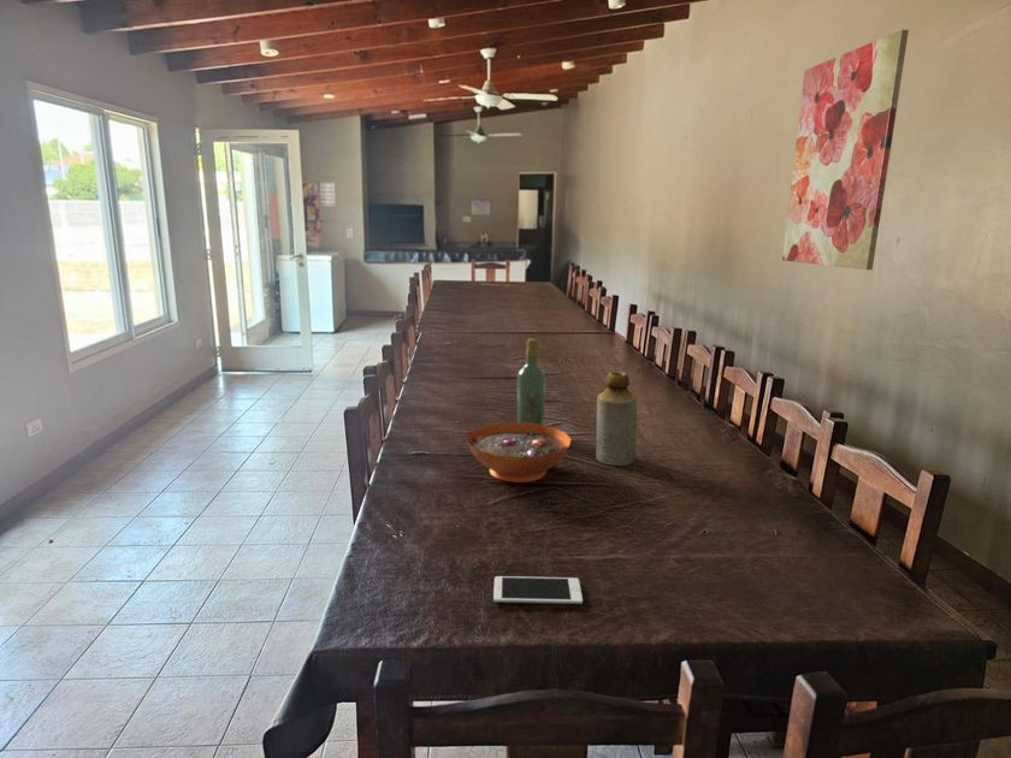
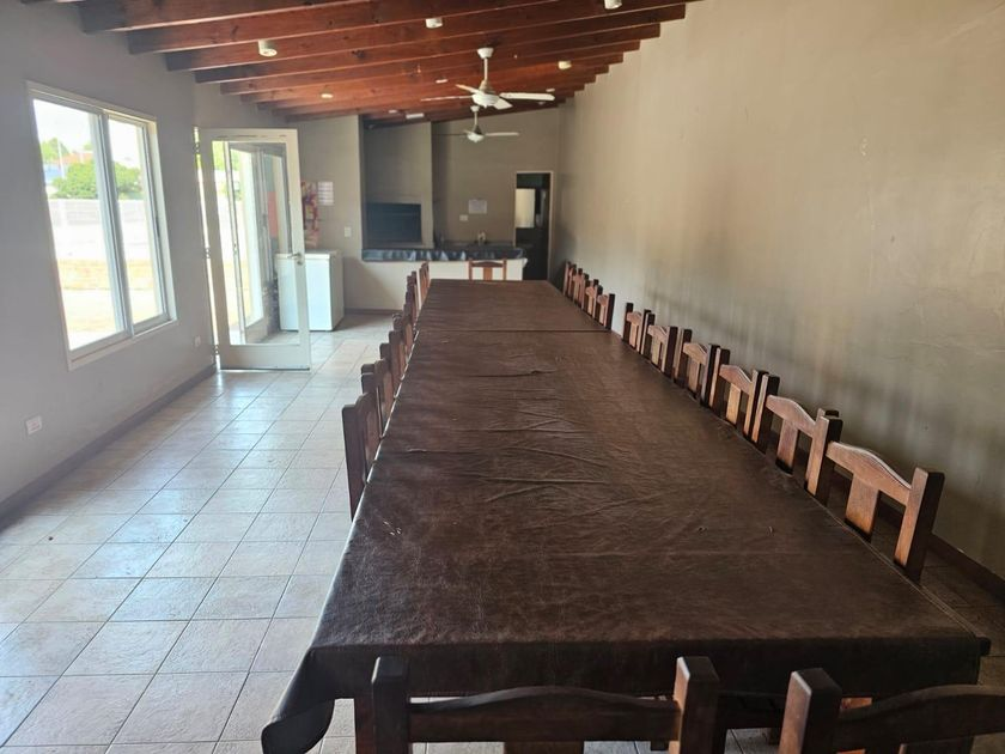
- wall art (835, 162)
- cell phone (537, 590)
- decorative bowl (518, 454)
- bottle (616, 416)
- wine bottle (531, 386)
